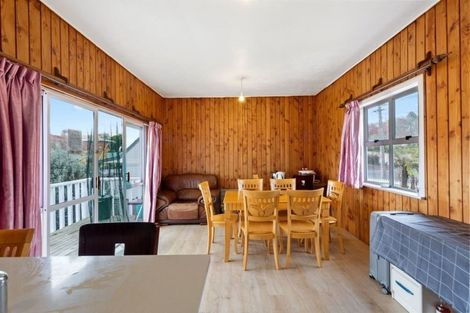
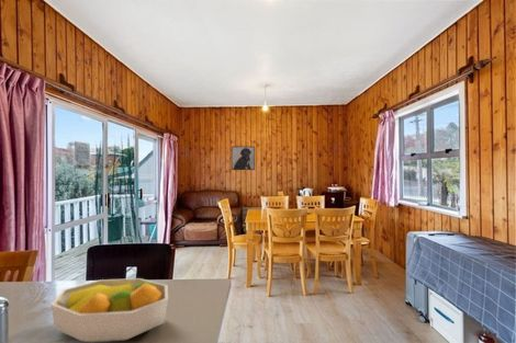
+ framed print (243, 158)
+ fruit bowl (113, 302)
